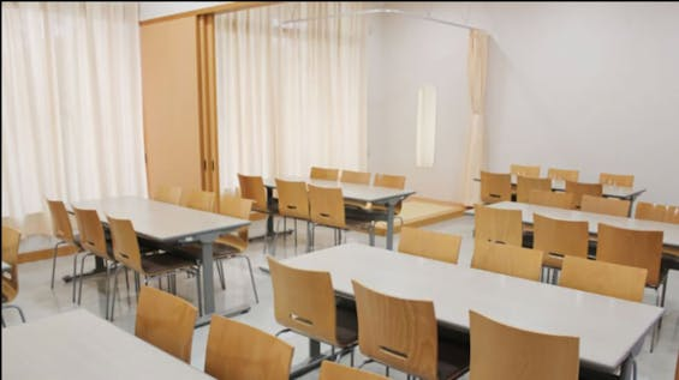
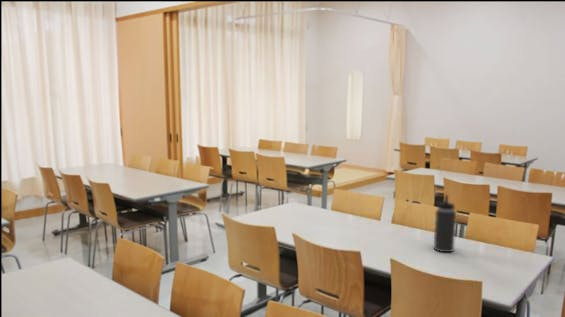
+ thermos bottle (445, 221)
